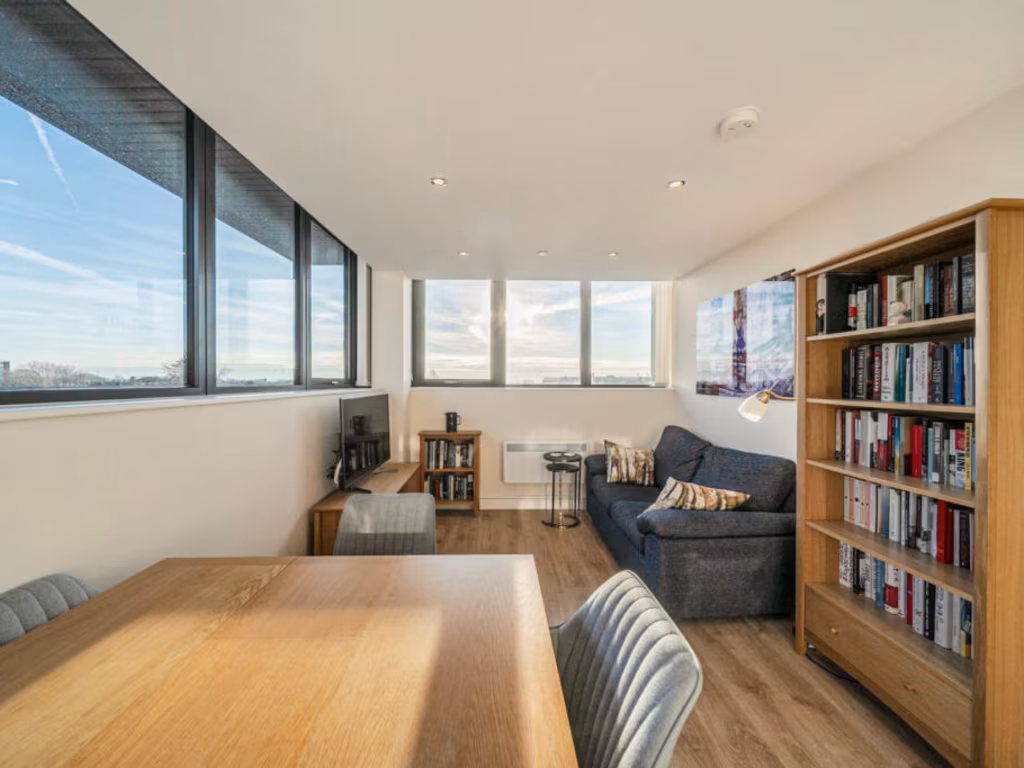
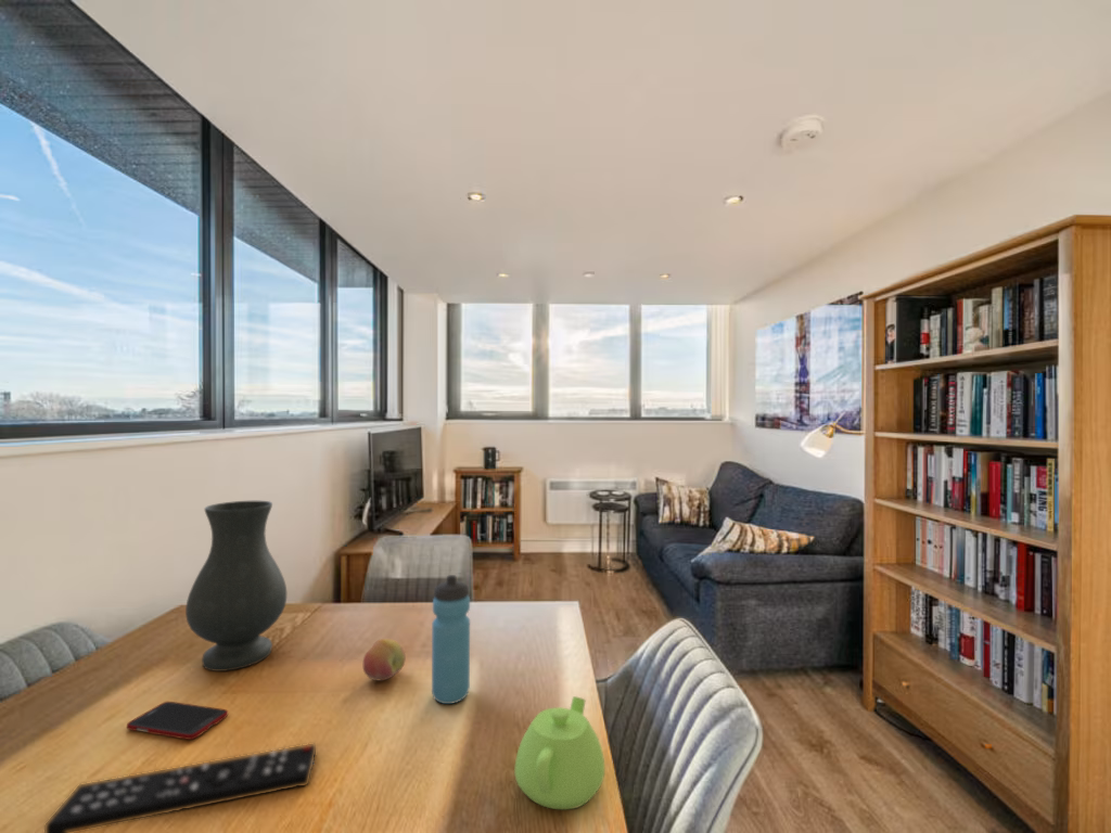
+ remote control (196, 782)
+ water bottle (450, 635)
+ vase (239, 580)
+ teapot (561, 743)
+ cell phone (178, 719)
+ fruit (383, 658)
